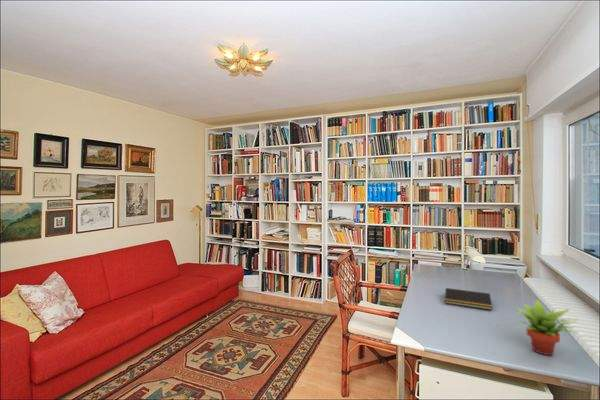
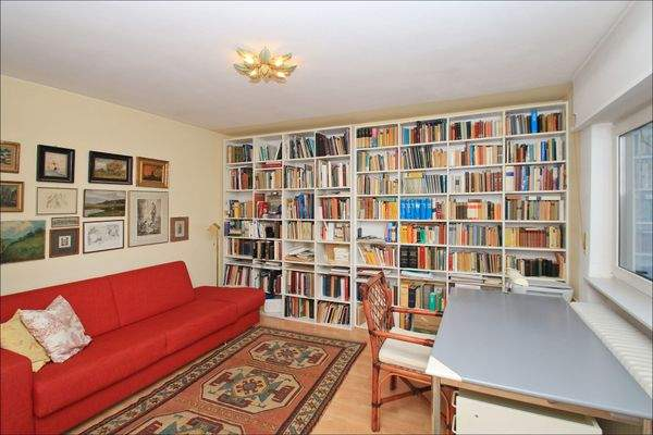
- notepad (467, 298)
- succulent plant (545, 328)
